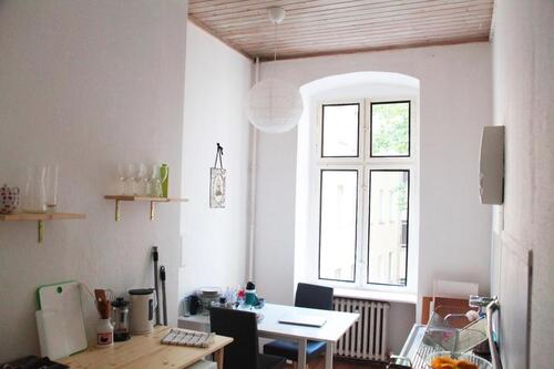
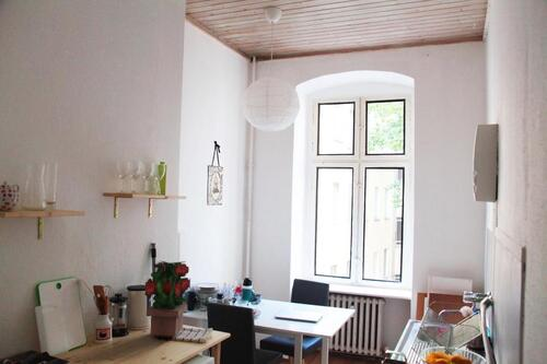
+ potted plant (167, 298)
